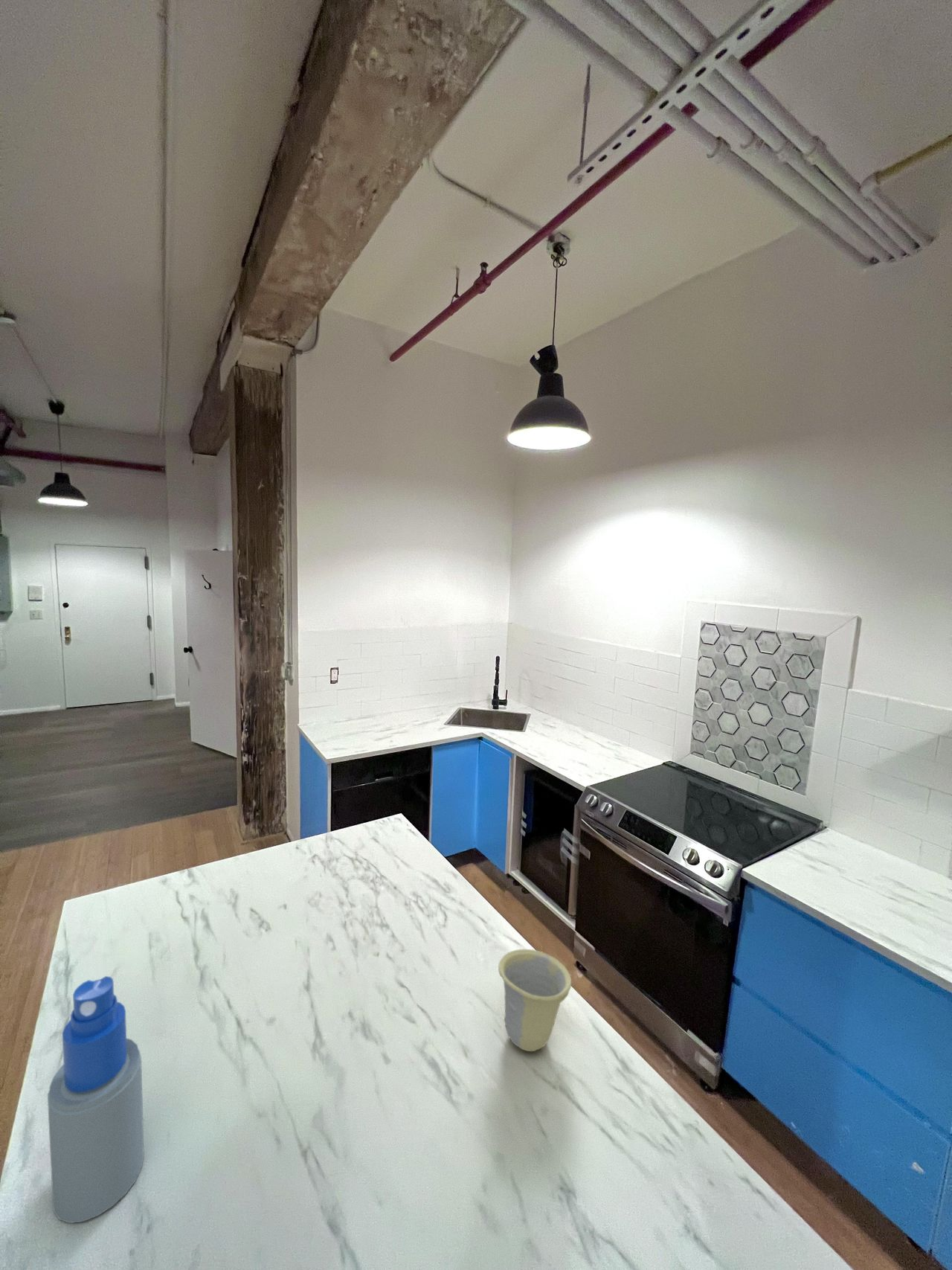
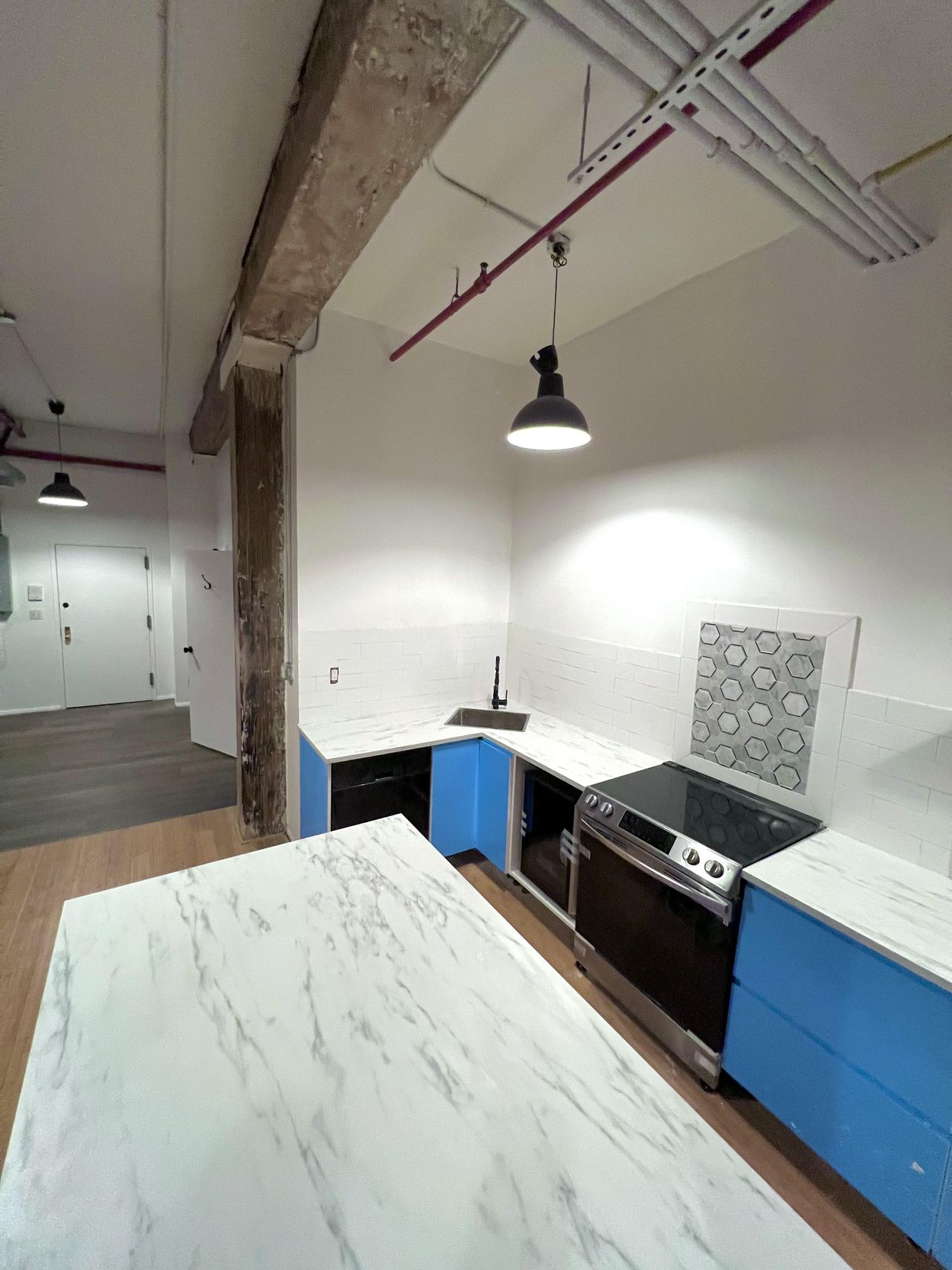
- spray bottle (96, 1084)
- cup (533, 1001)
